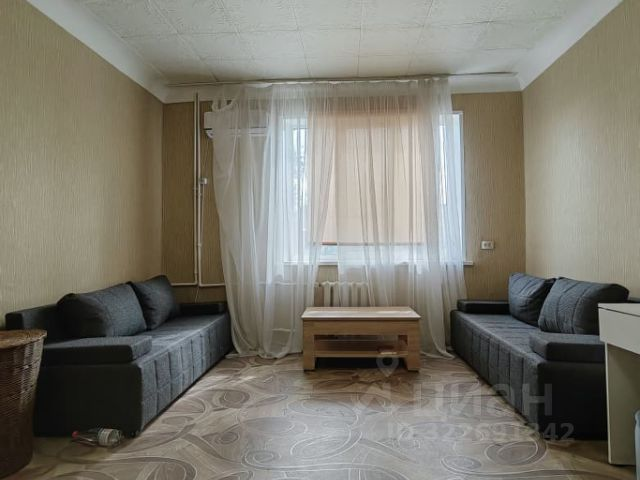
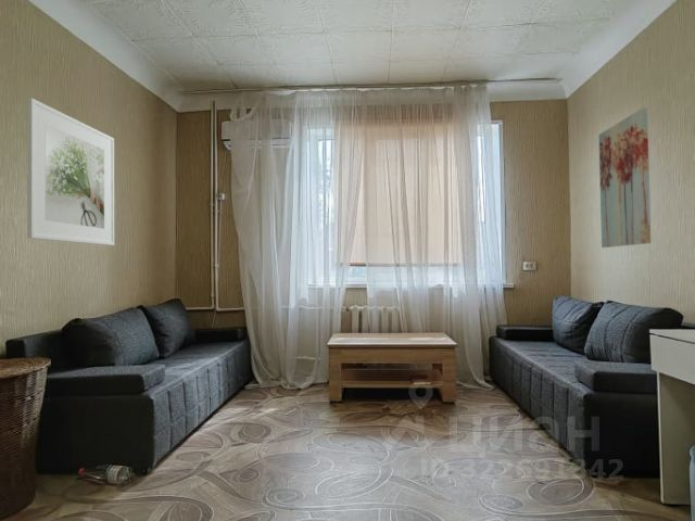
+ wall art (622, 183)
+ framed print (76, 181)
